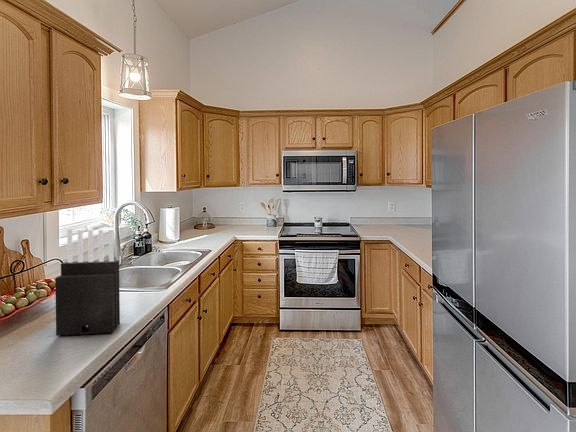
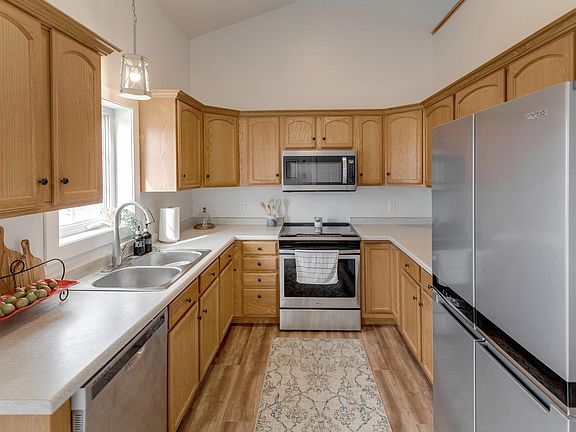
- knife block (87, 280)
